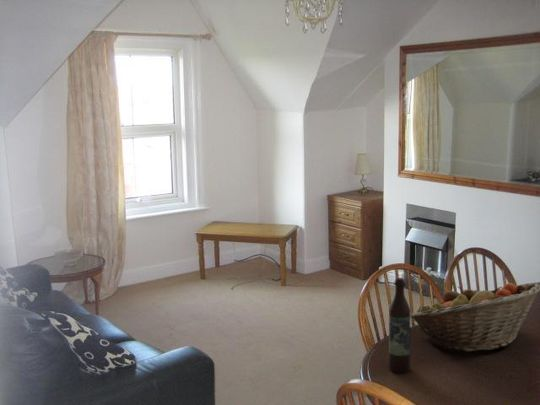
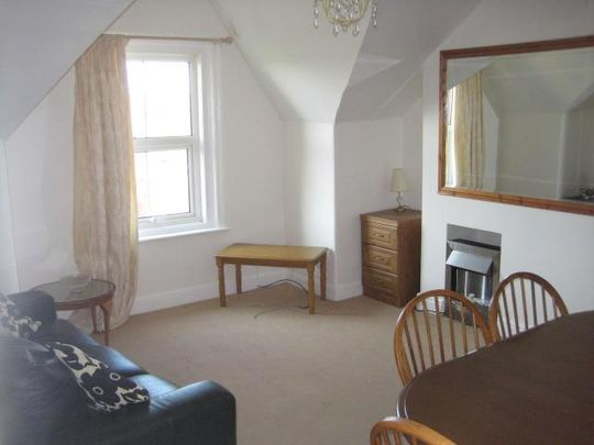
- fruit basket (475, 310)
- wine bottle (399, 324)
